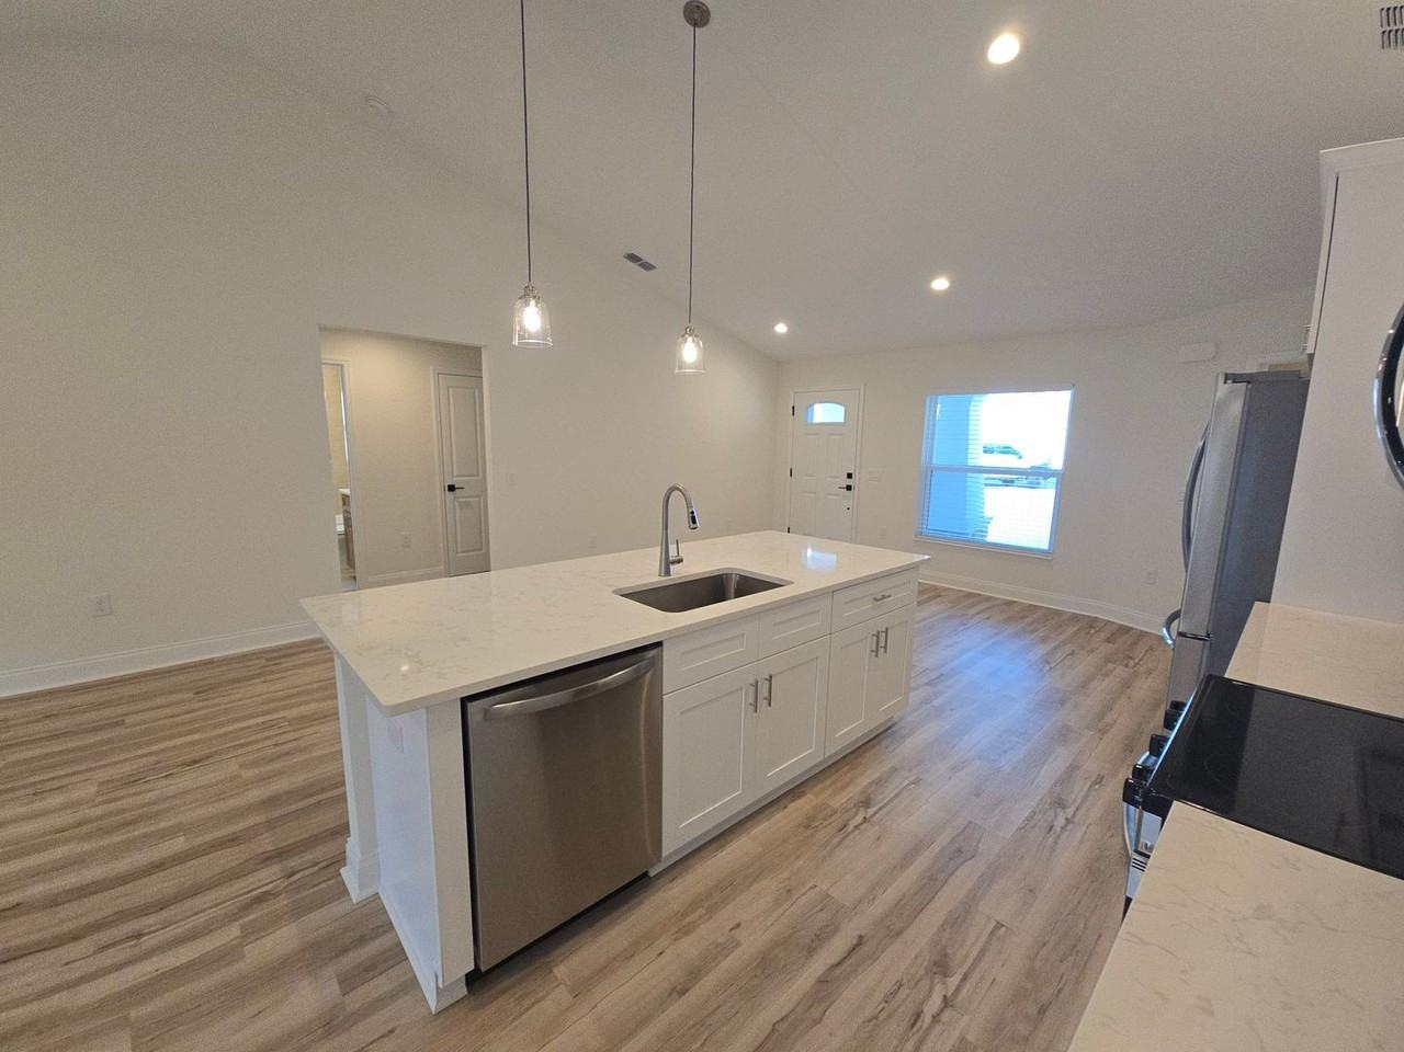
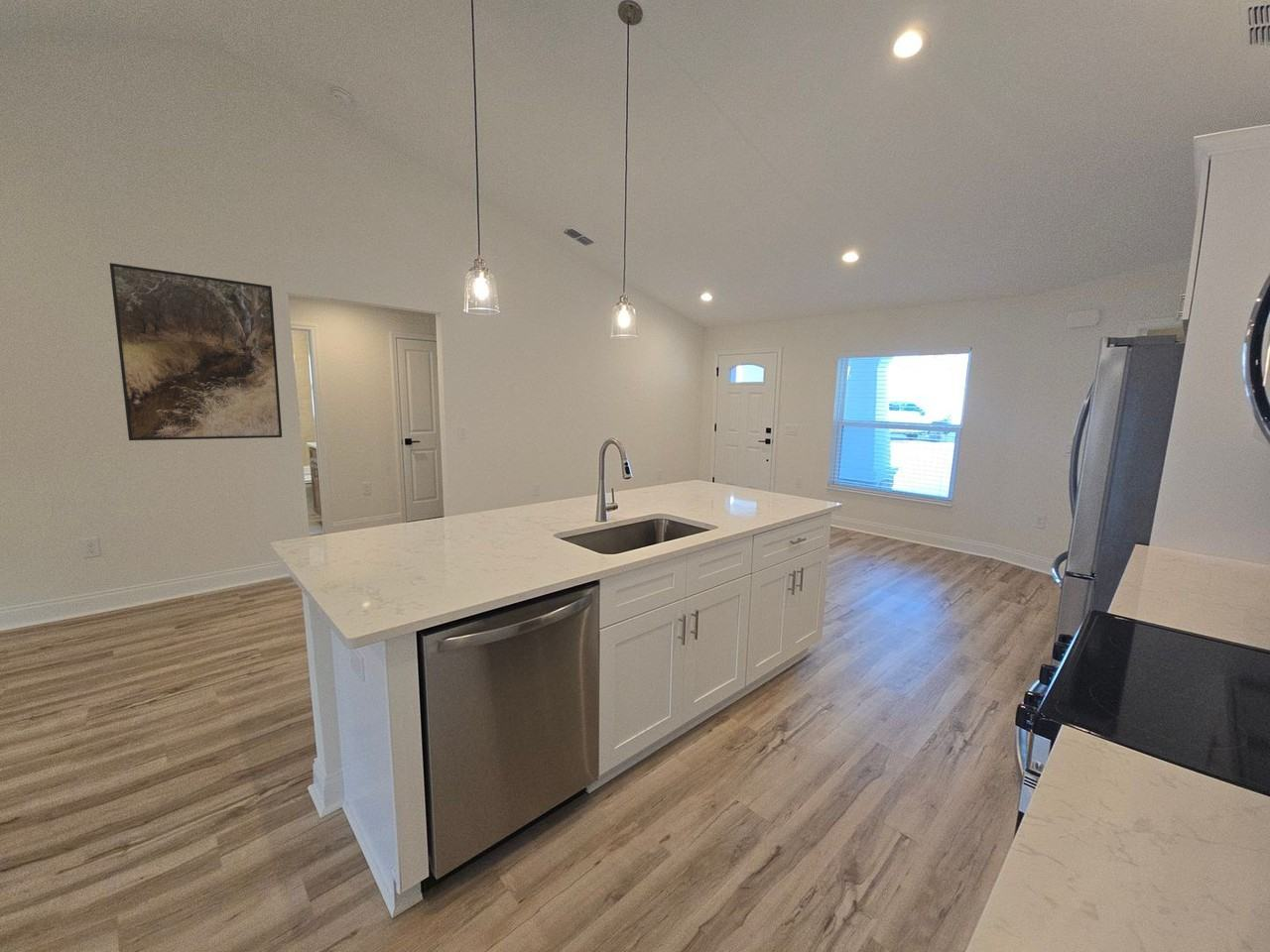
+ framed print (203, 358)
